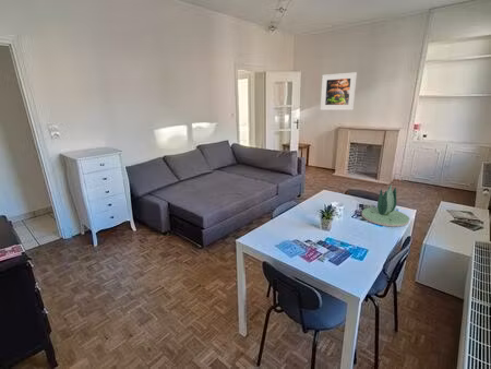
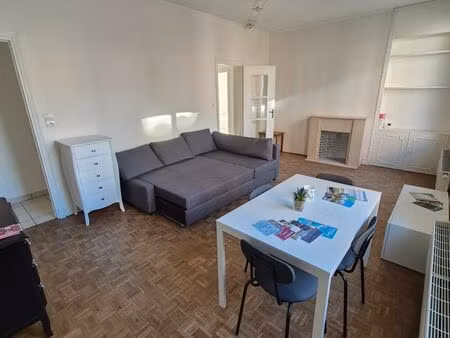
- succulent plant (386, 201)
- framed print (337, 92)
